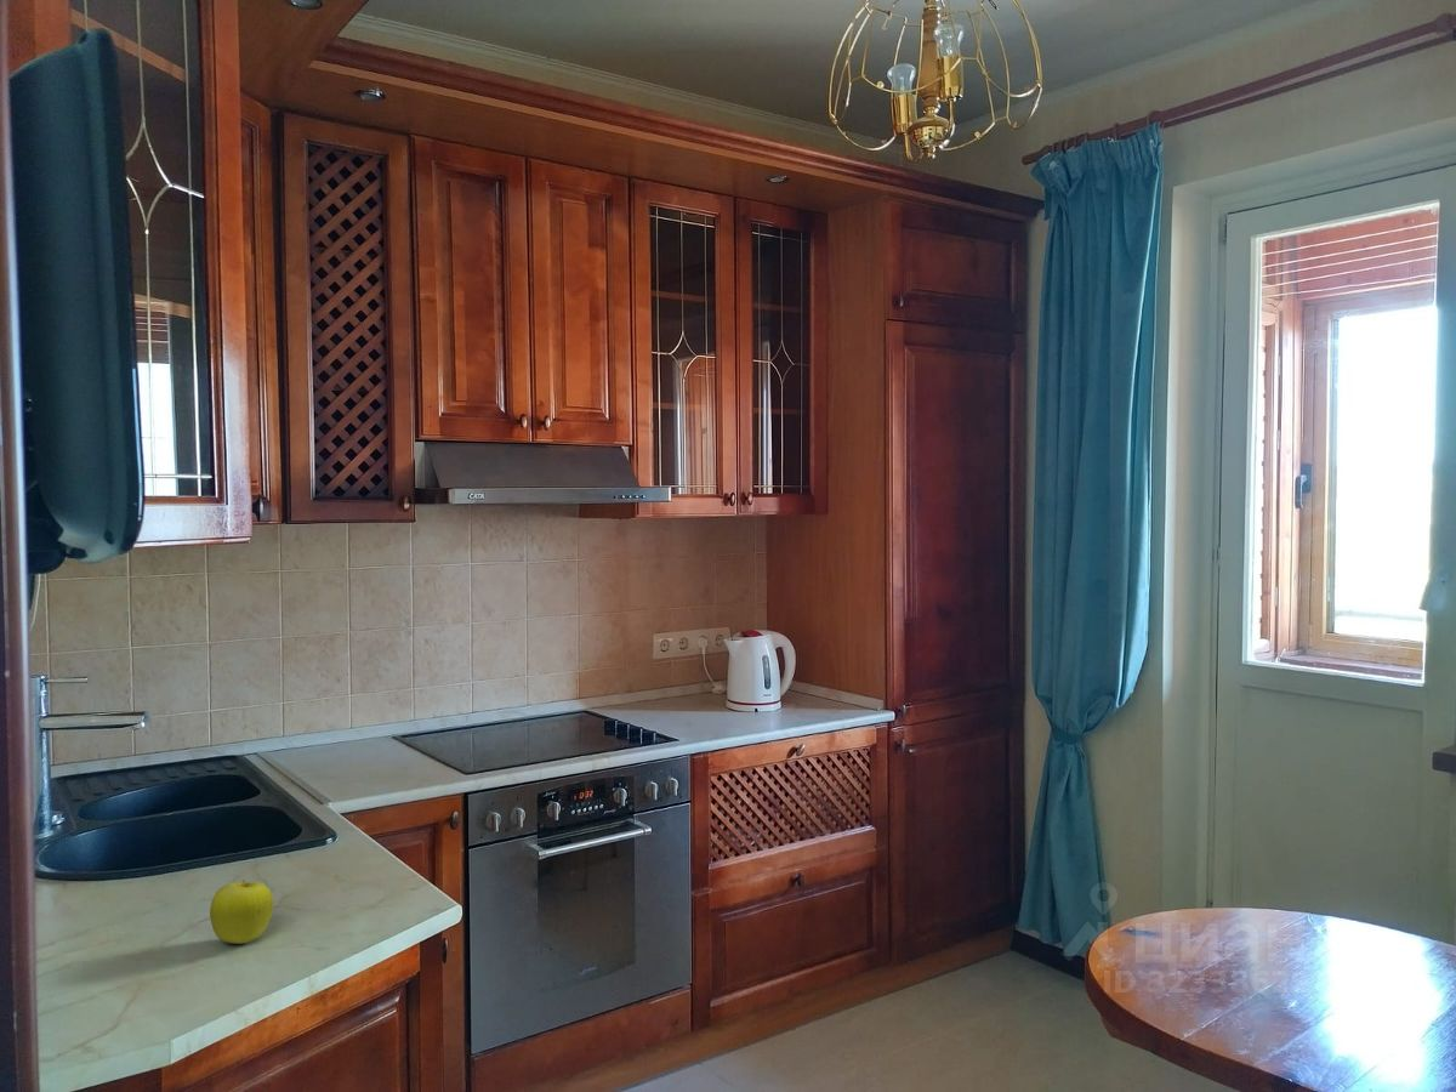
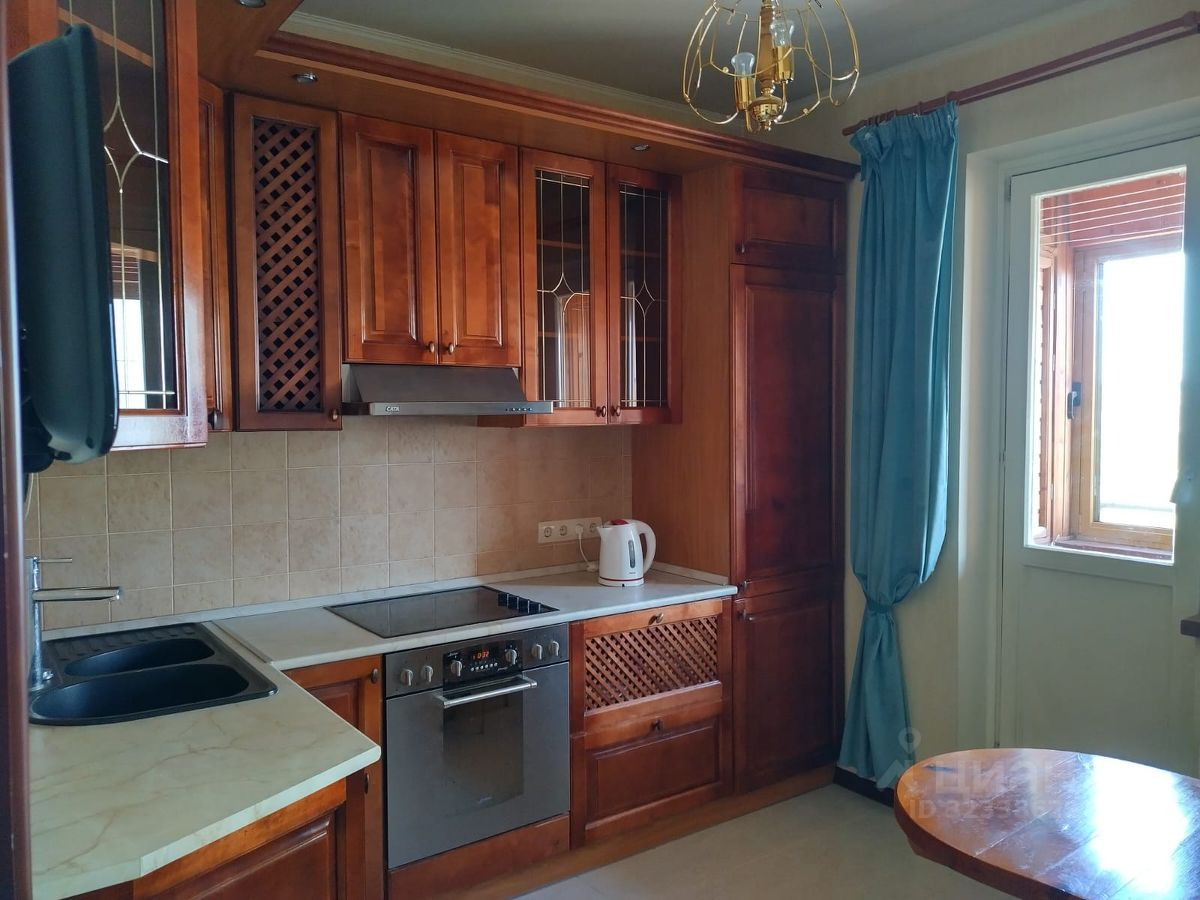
- fruit (241, 910)
